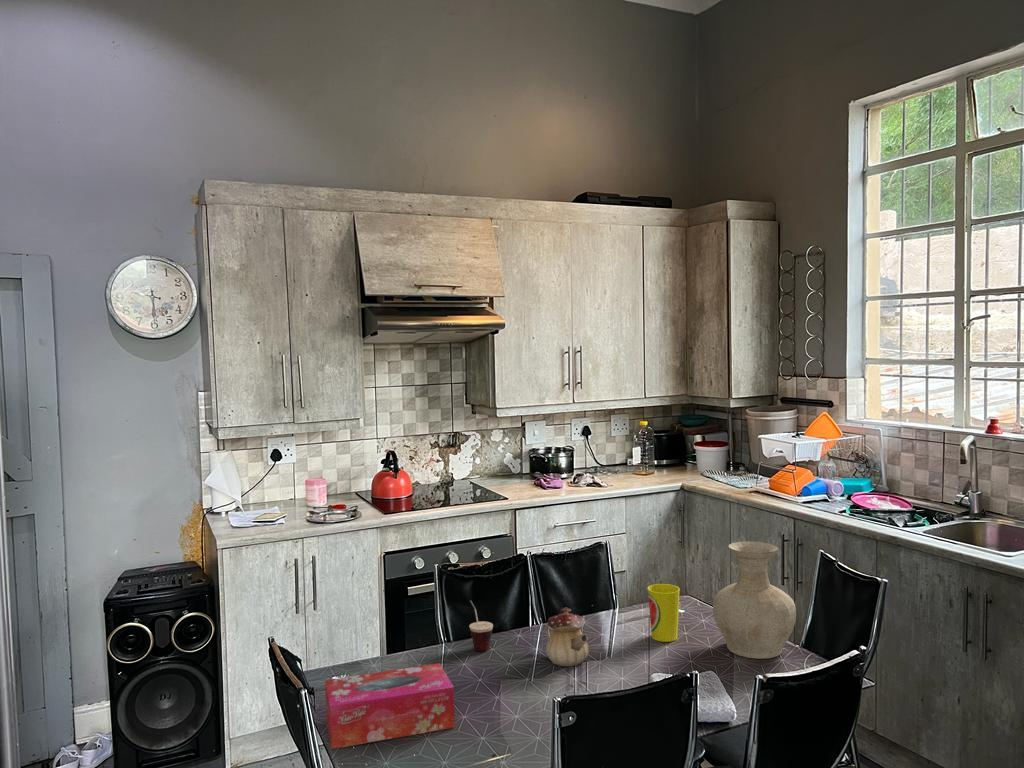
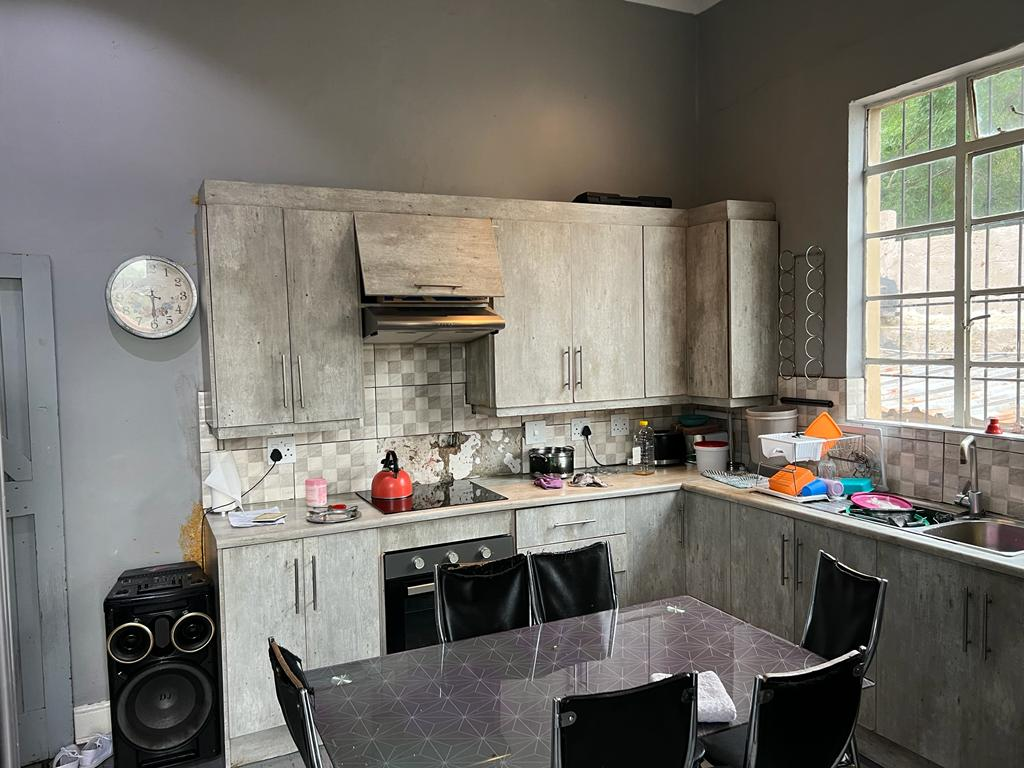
- vase (753, 597)
- teapot (564, 632)
- tissue box (388, 703)
- cup (477, 625)
- cup (664, 612)
